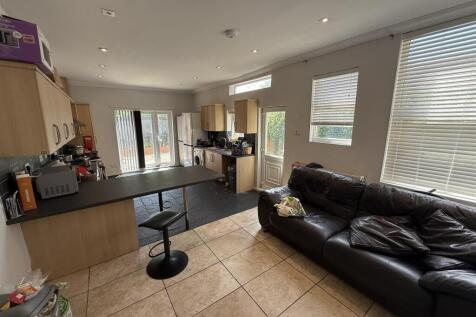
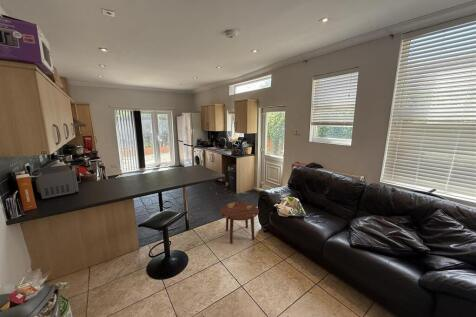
+ side table (239, 220)
